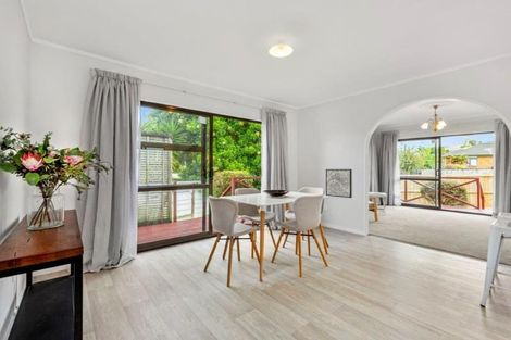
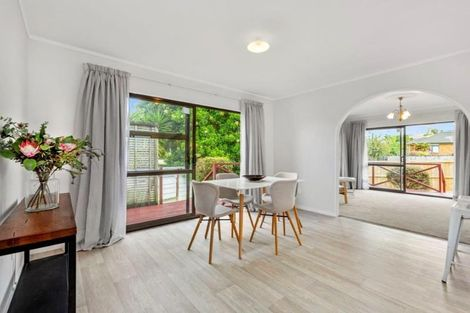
- wall art (338, 182)
